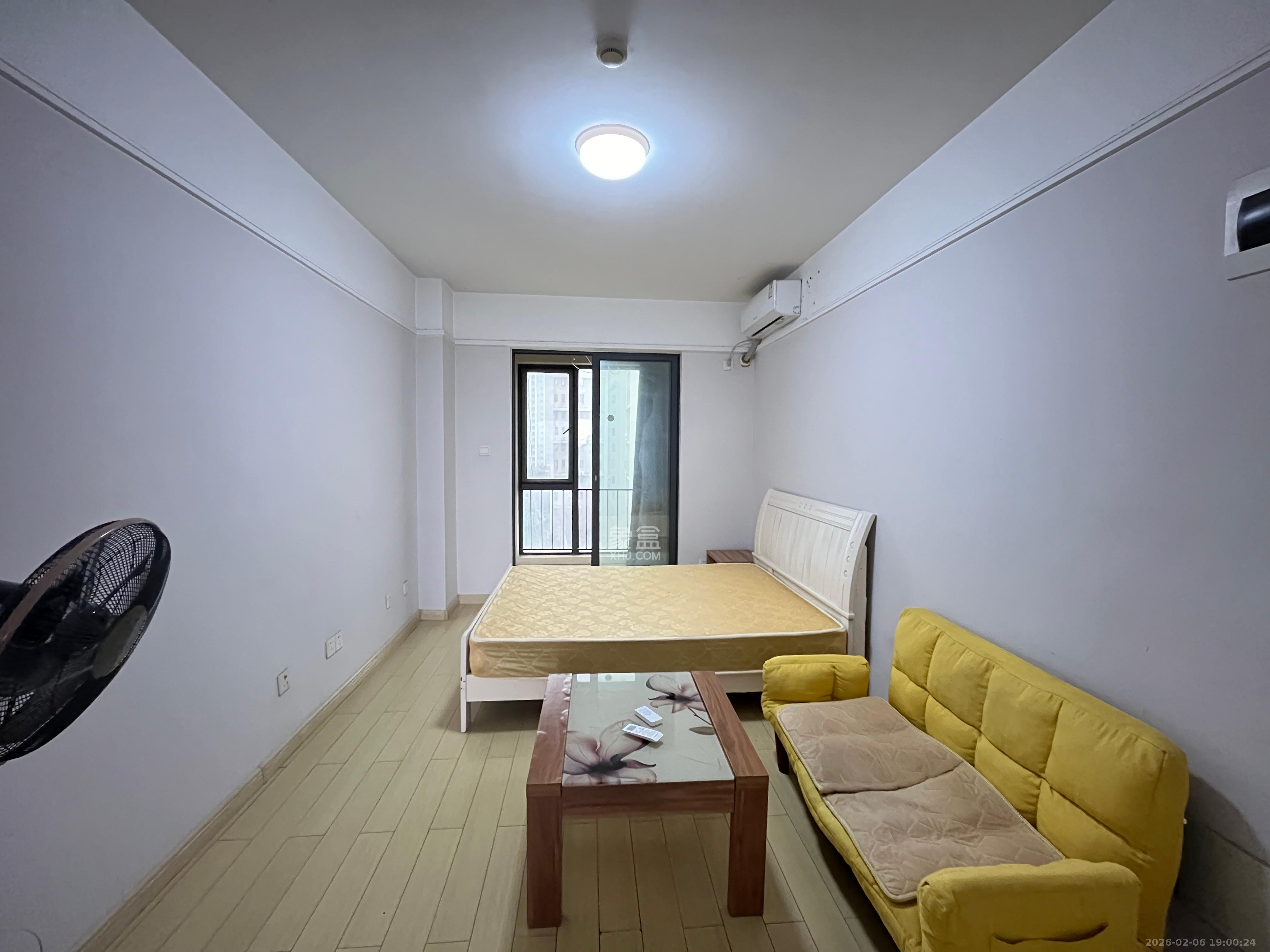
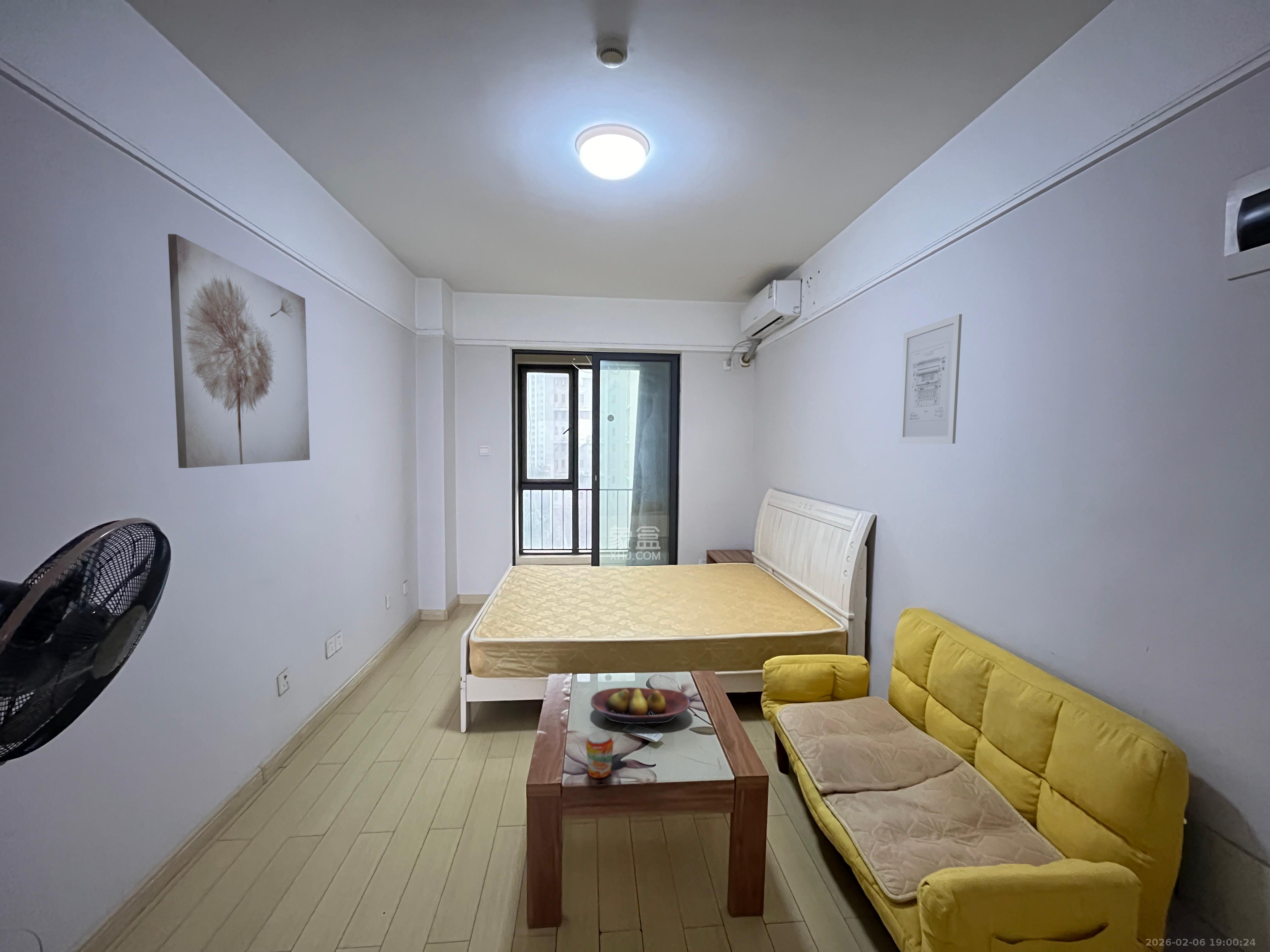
+ wall art (253, 369)
+ fruit bowl (641, 702)
+ beverage can (599, 755)
+ wall art (927, 384)
